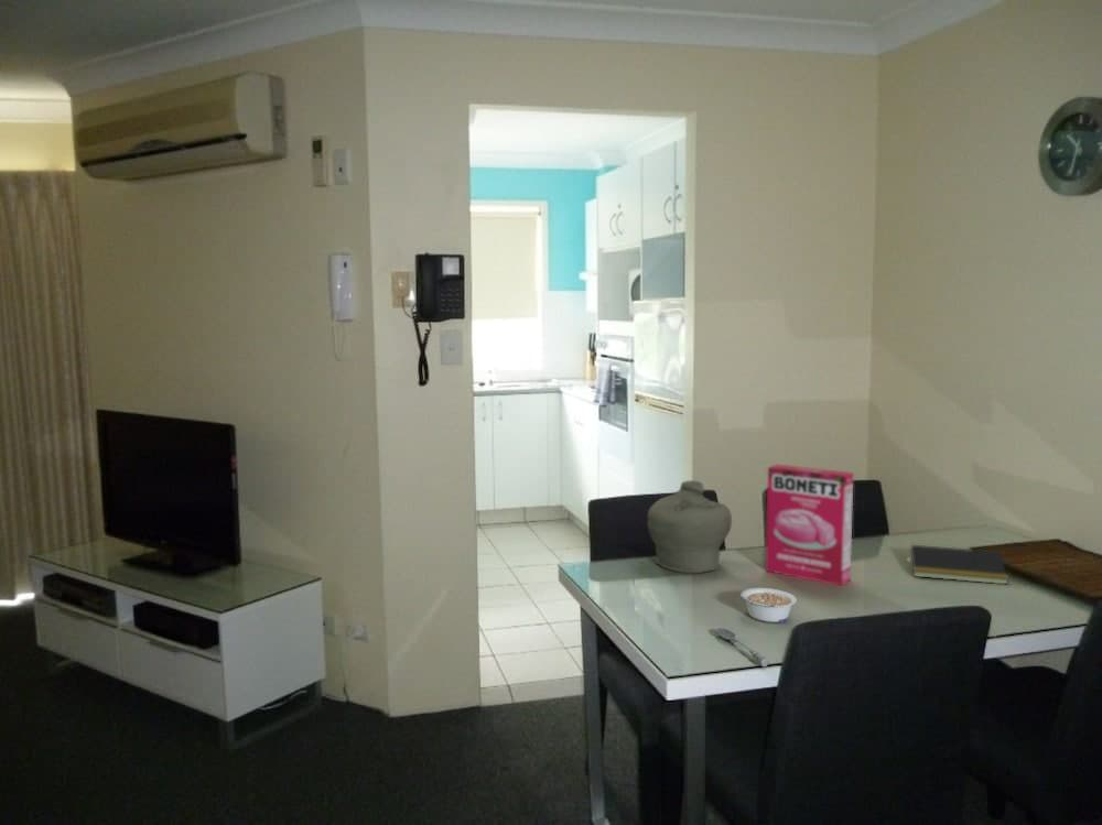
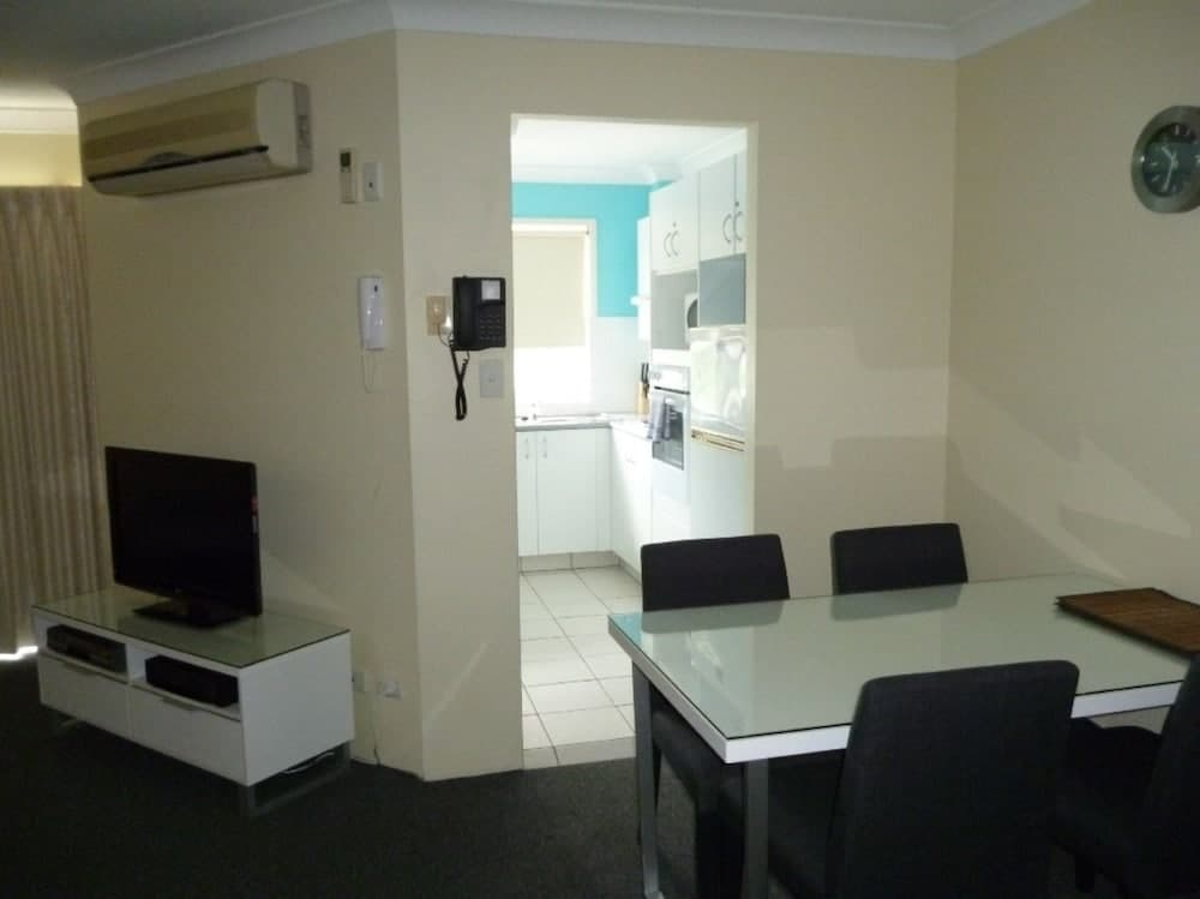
- legume (769, 605)
- soupspoon (742, 644)
- notepad (957, 563)
- cereal box (808, 523)
- jar (689, 523)
